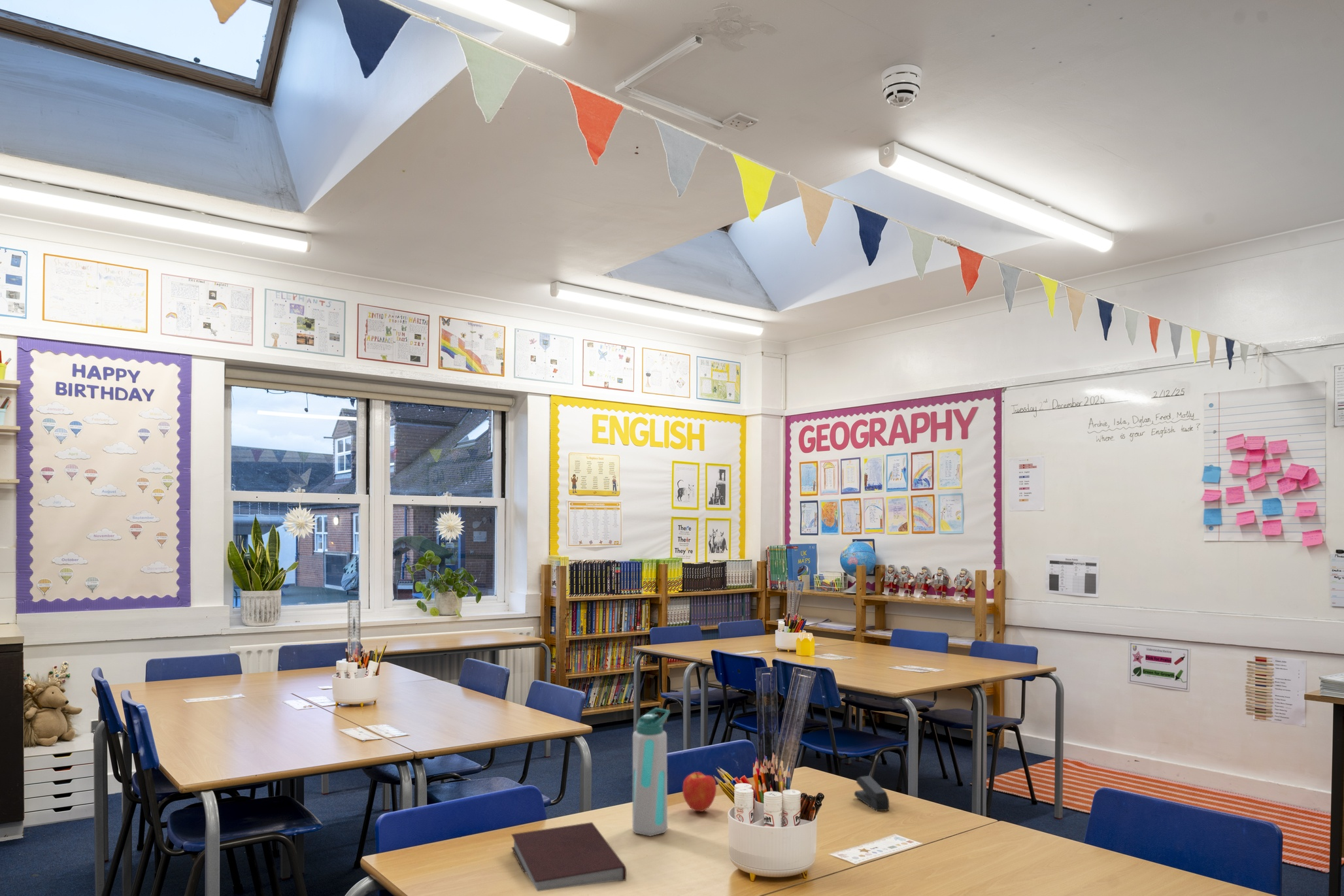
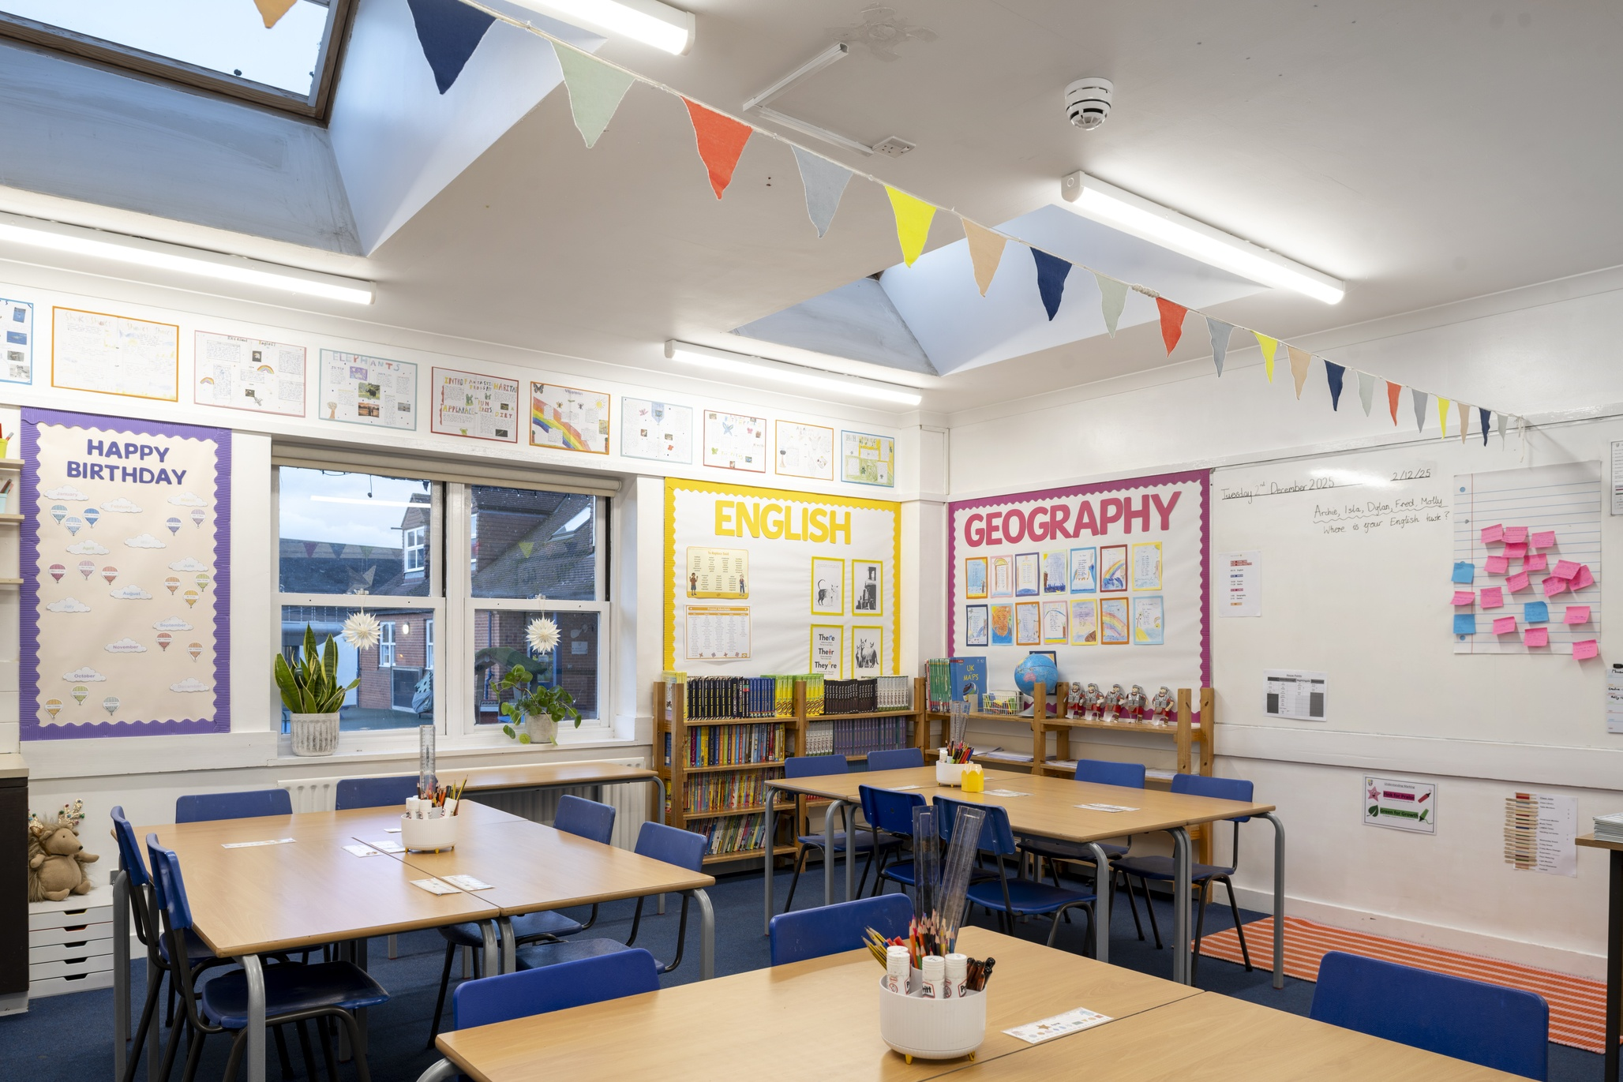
- apple (699, 791)
- stapler (871, 791)
- water bottle (651, 771)
- notebook (566, 856)
